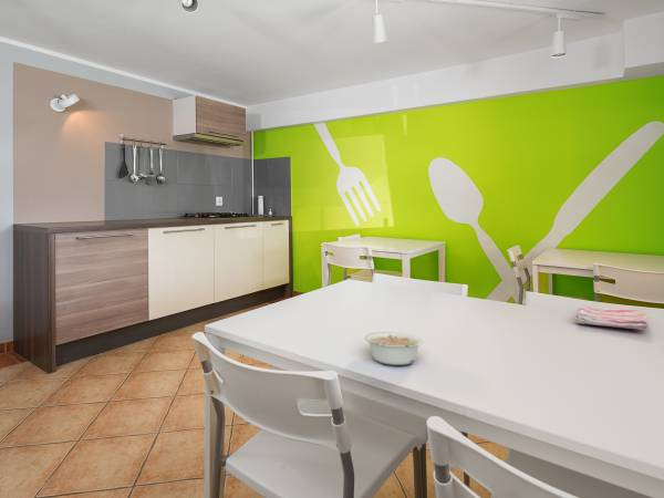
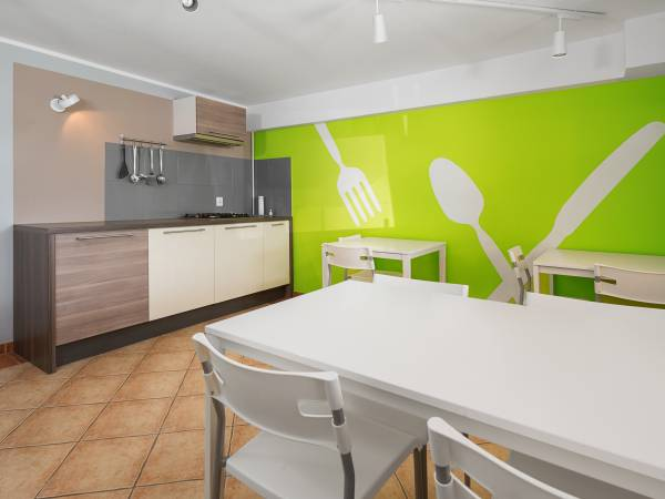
- dish towel (611, 314)
- legume (395, 346)
